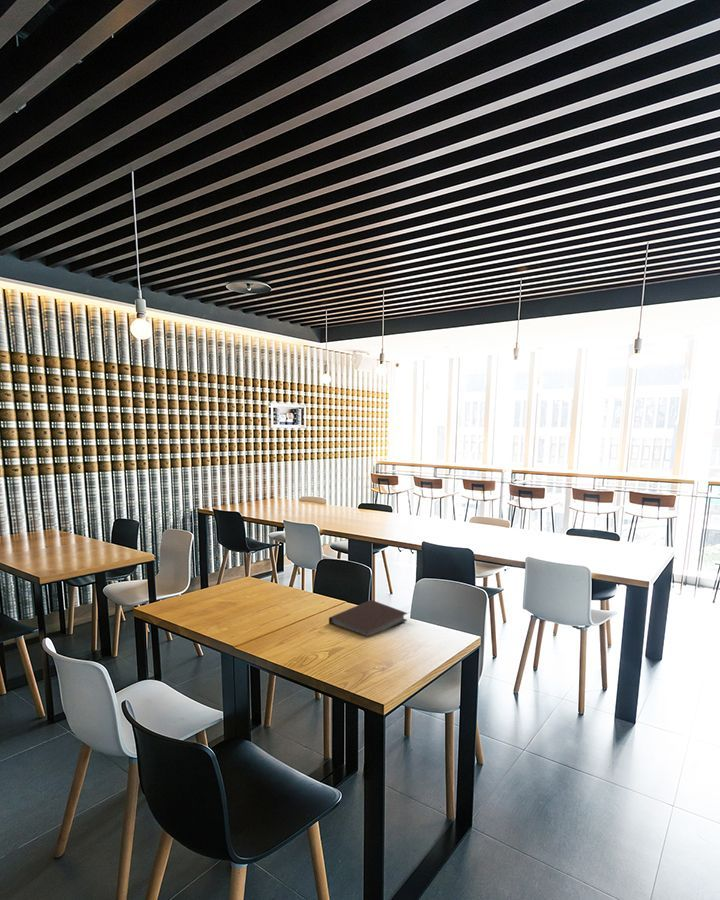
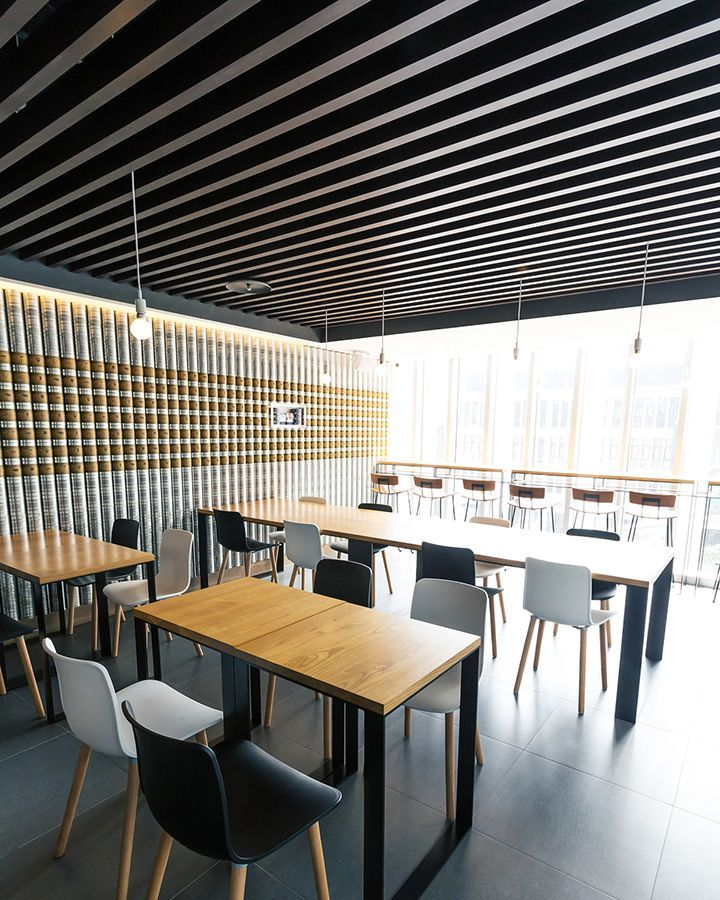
- notebook (368, 618)
